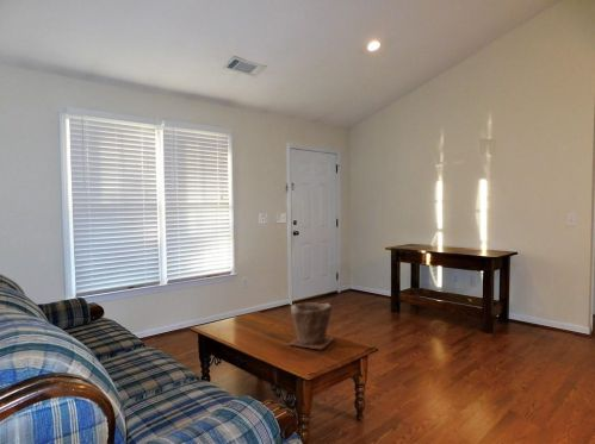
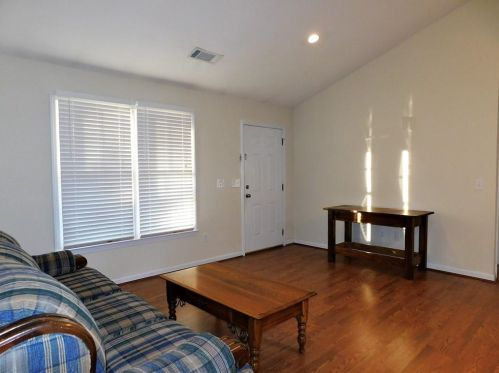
- plant pot (311, 323)
